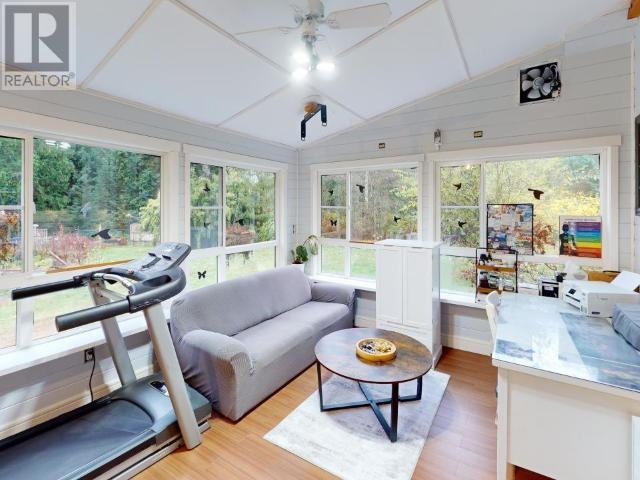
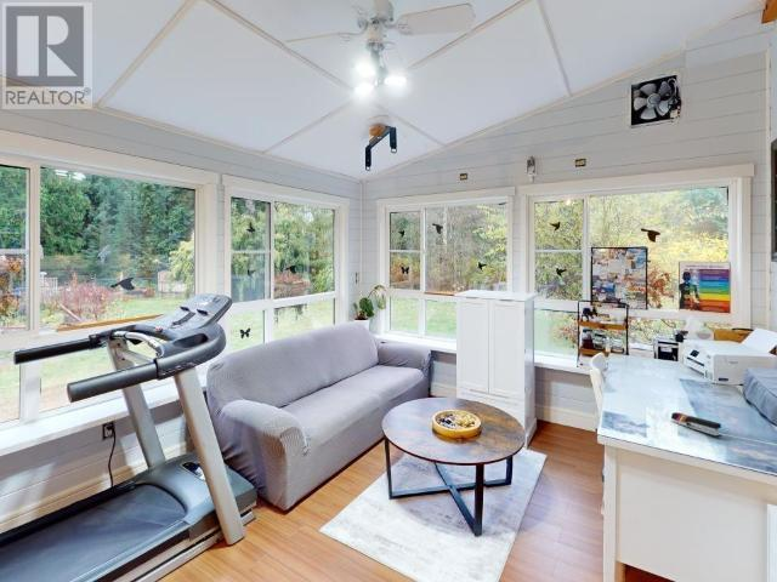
+ stapler (694, 422)
